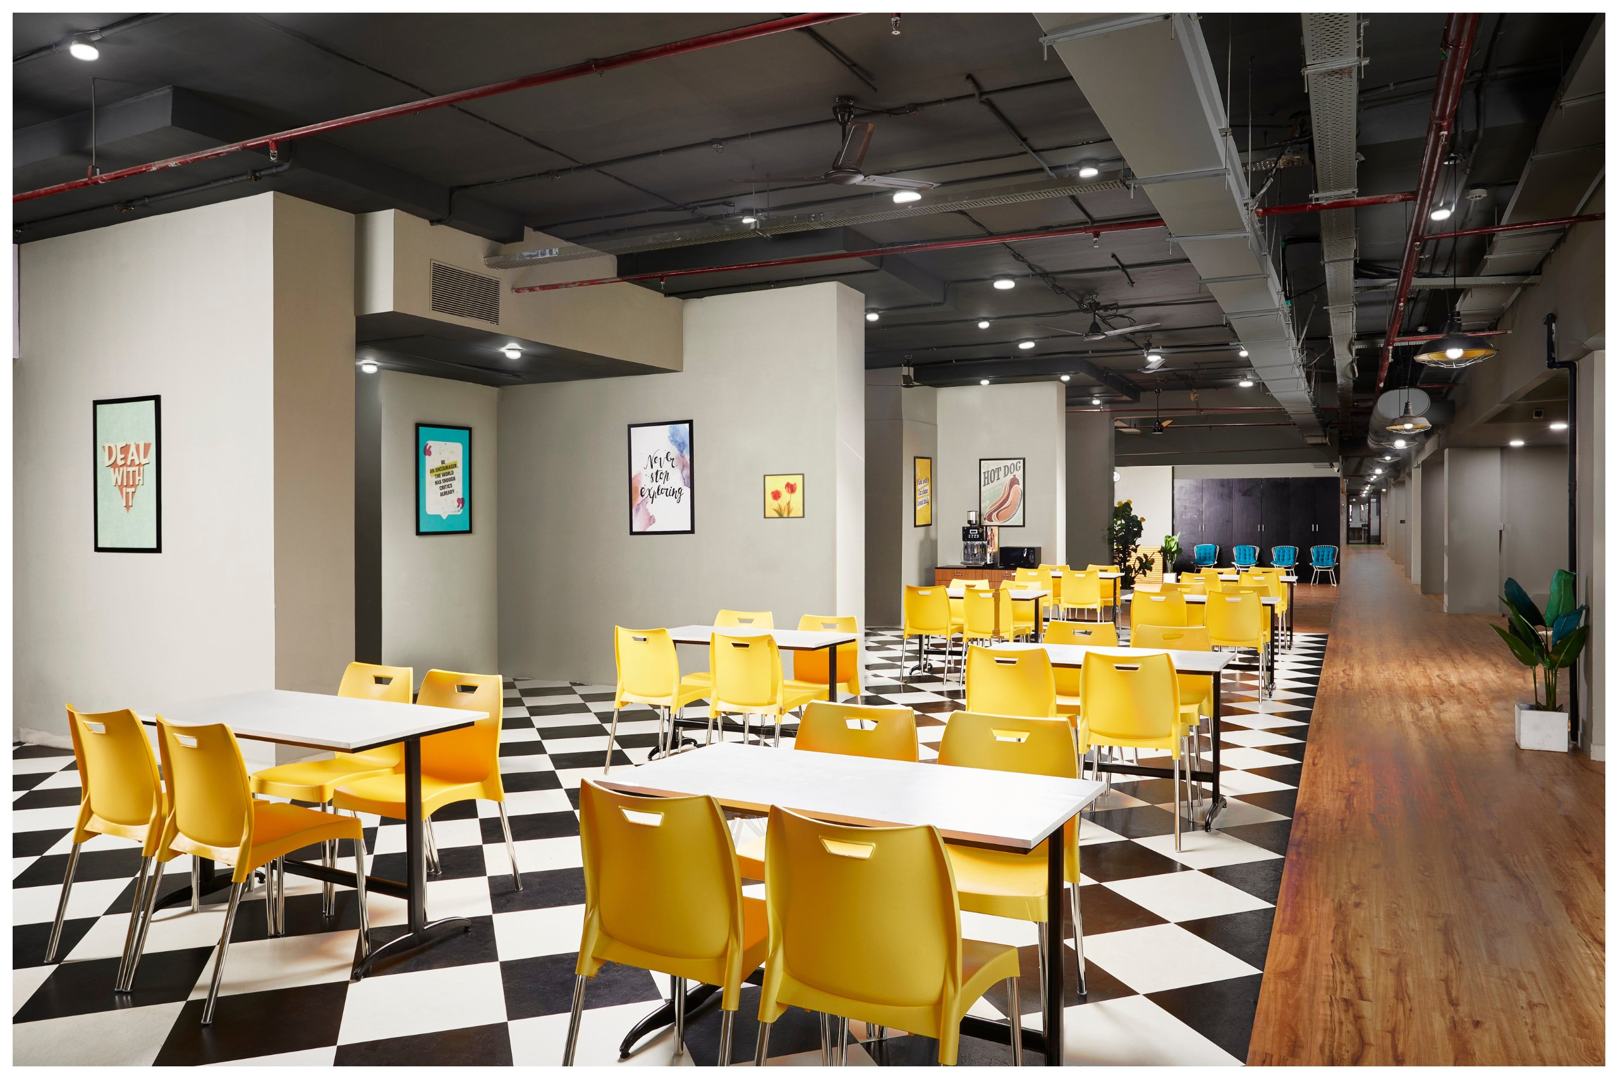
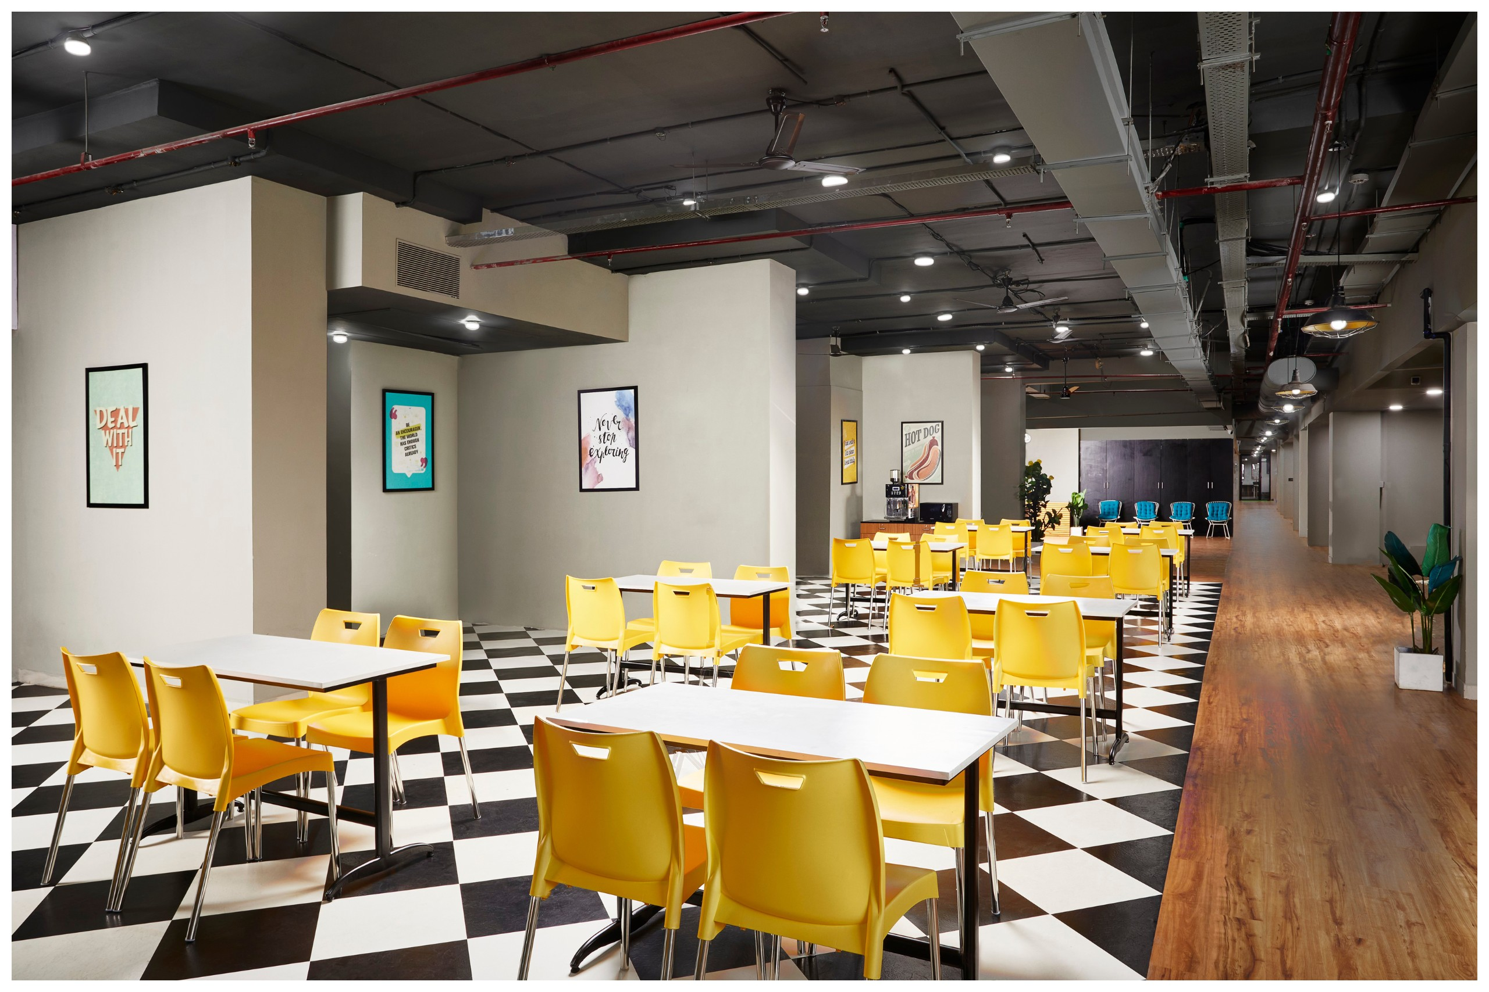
- wall art (785, 496)
